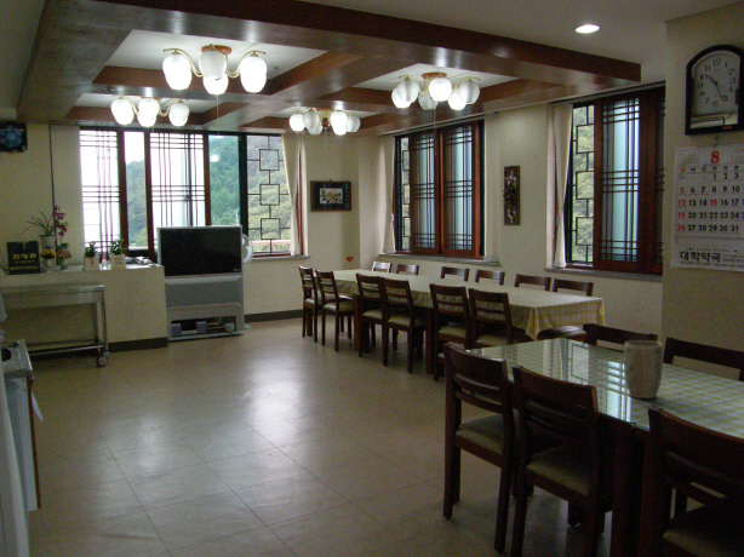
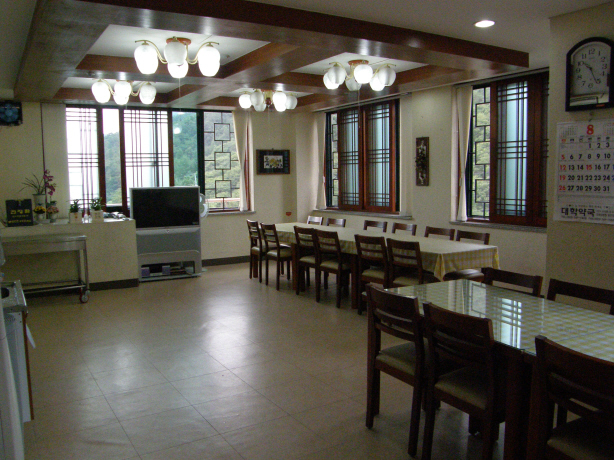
- plant pot (642, 369)
